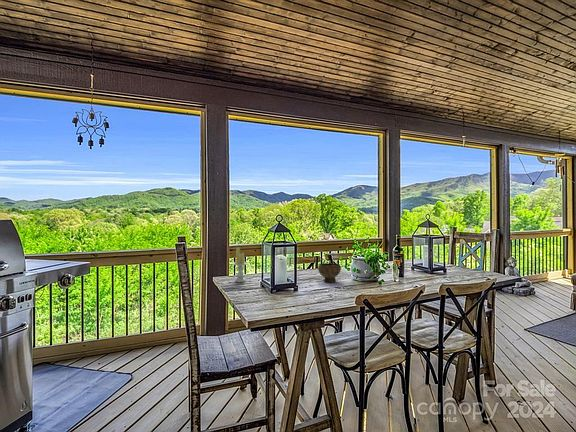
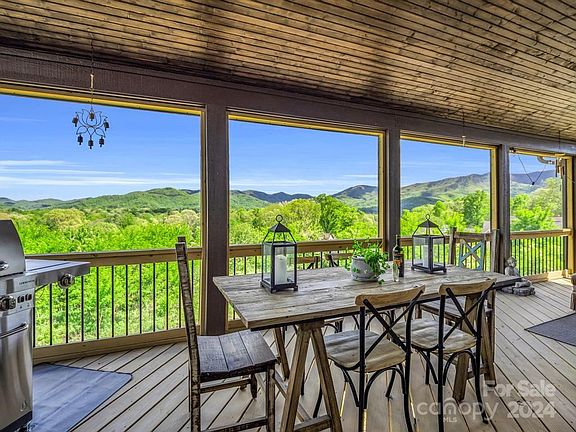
- bowl (329, 272)
- candle (240, 264)
